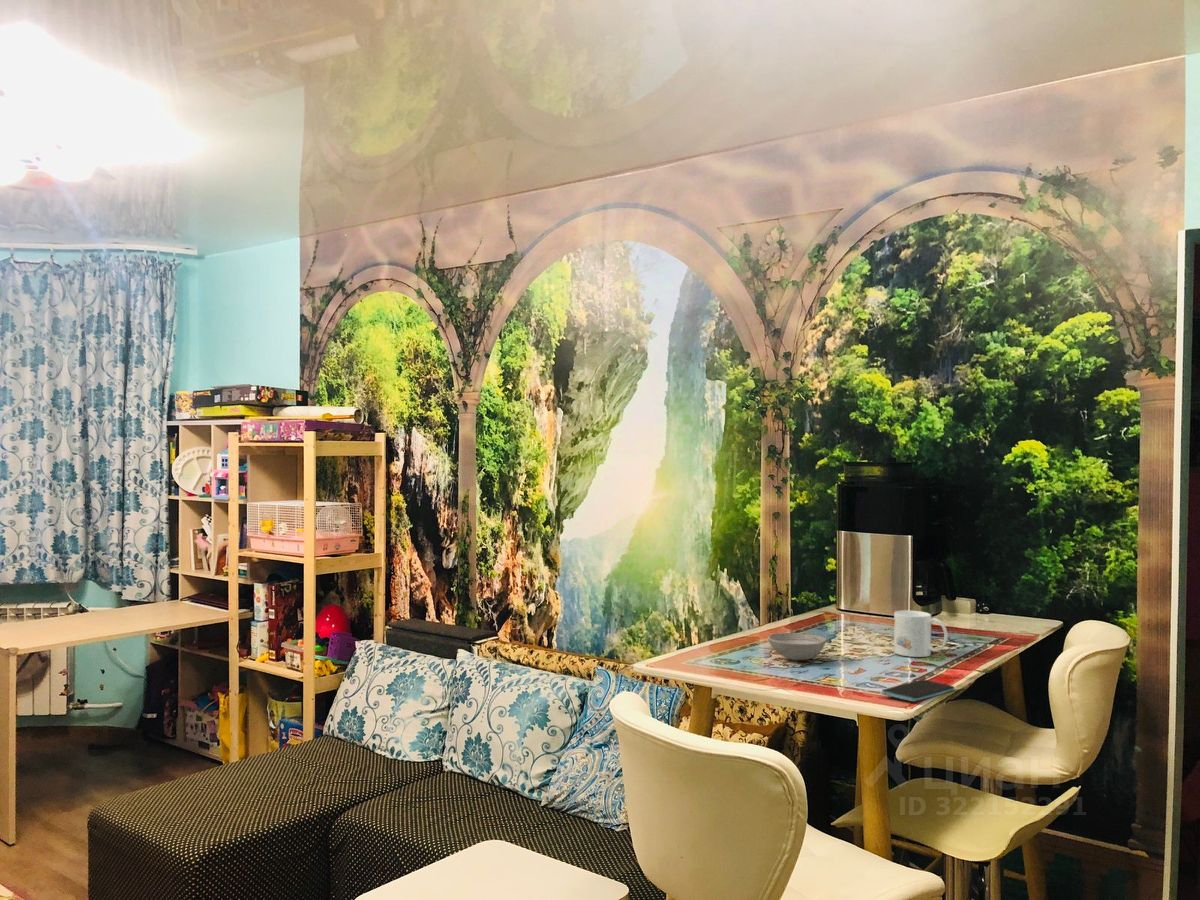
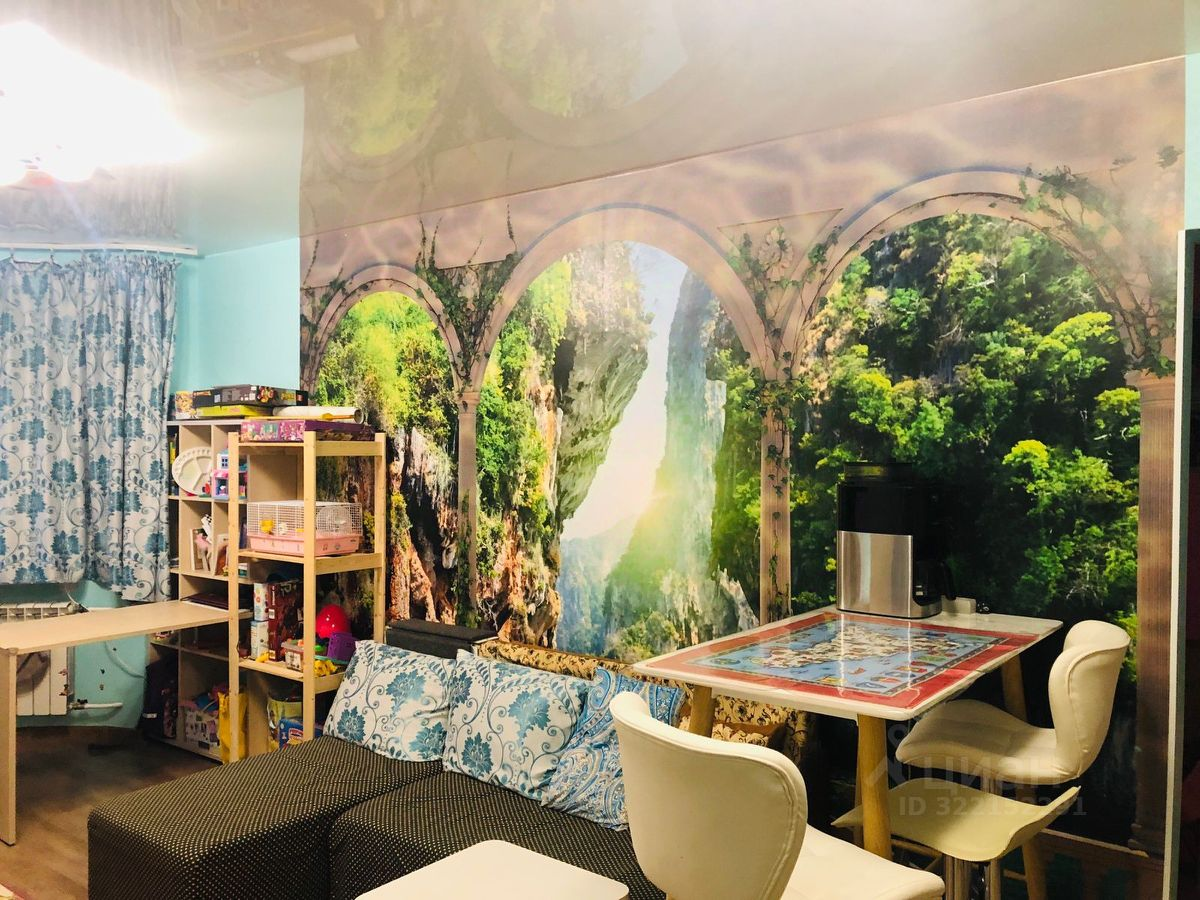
- smartphone (918, 690)
- bowl (796, 648)
- mug (920, 634)
